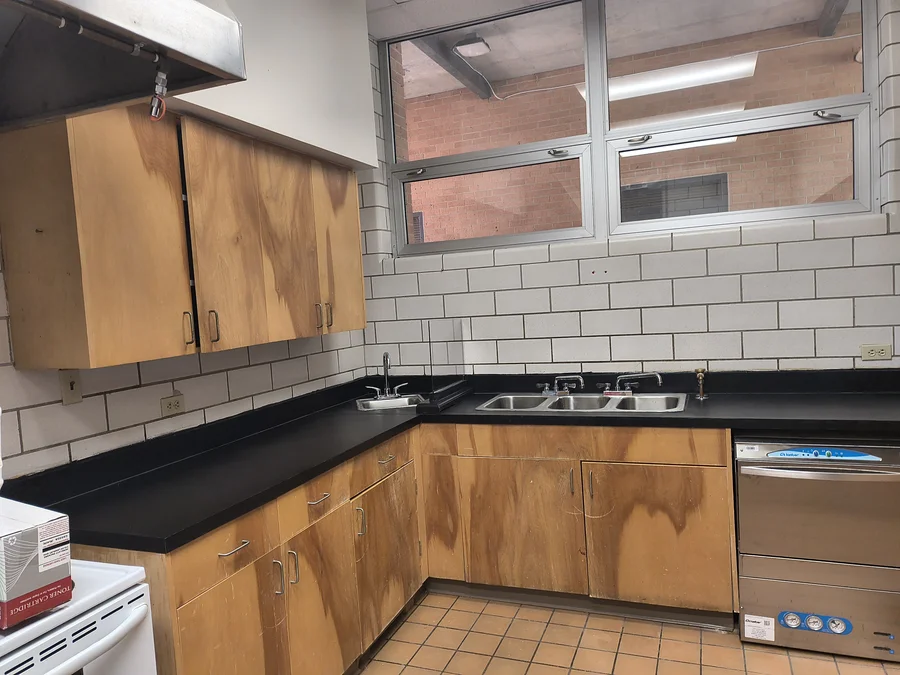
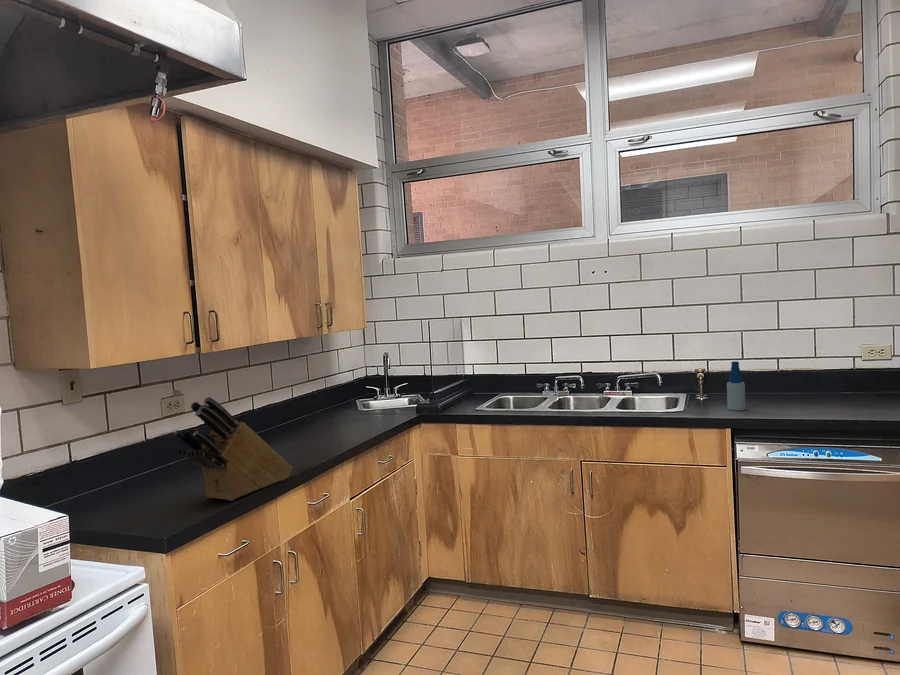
+ knife block (235, 441)
+ spray bottle (735, 385)
